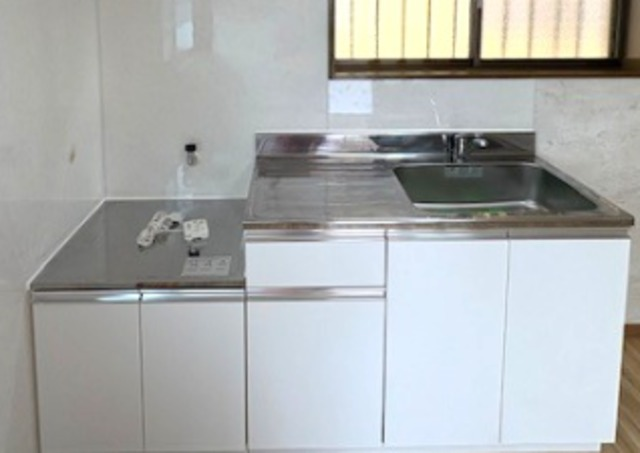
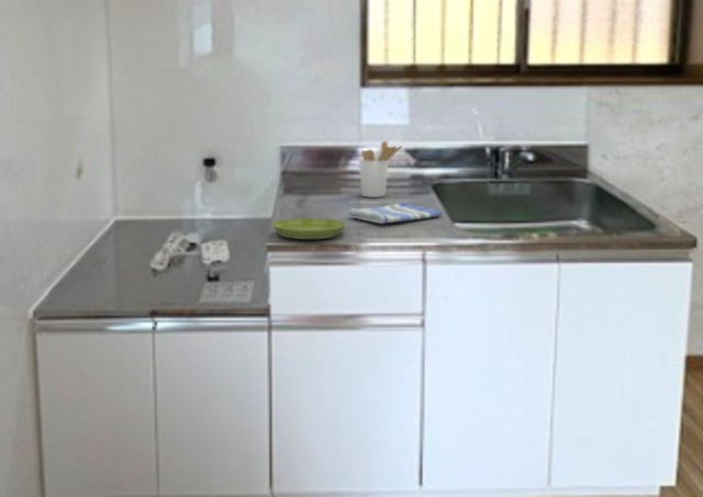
+ saucer (309, 228)
+ dish towel (394, 212)
+ utensil holder (379, 169)
